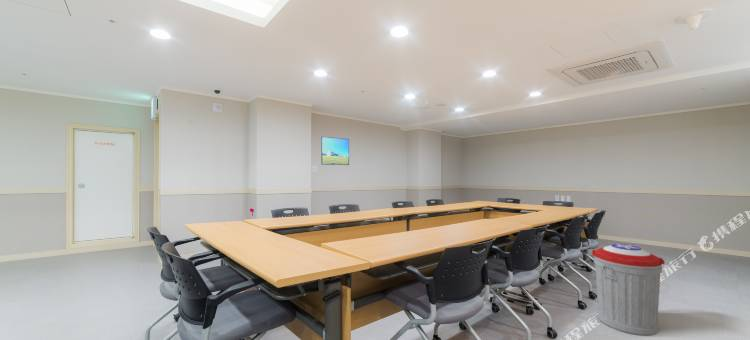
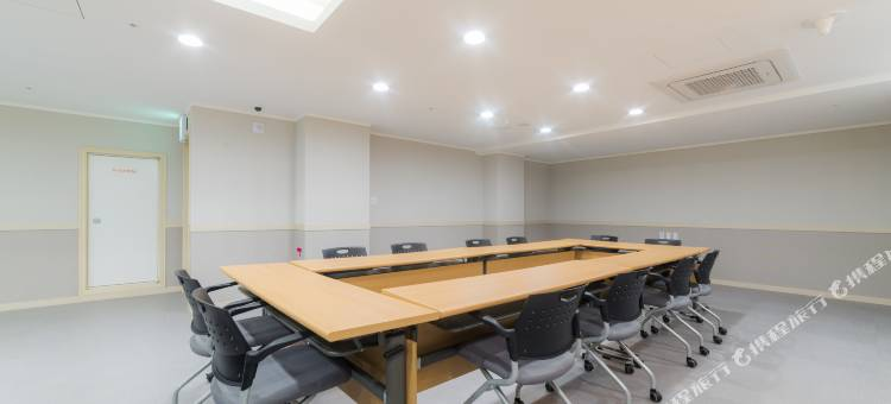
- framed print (335, 151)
- trash can (626, 284)
